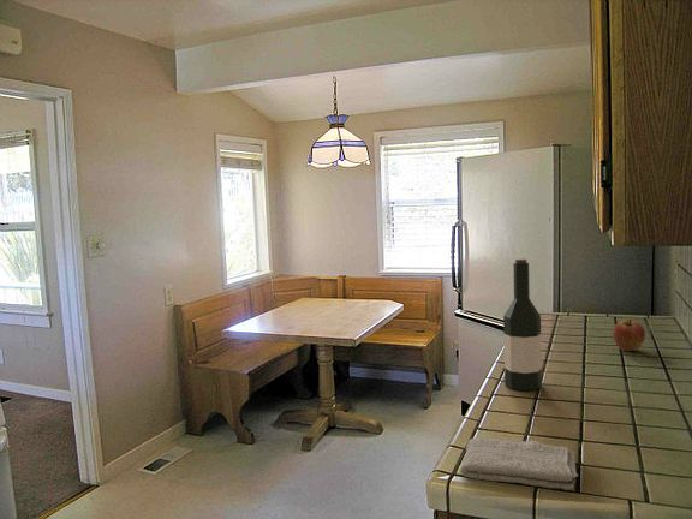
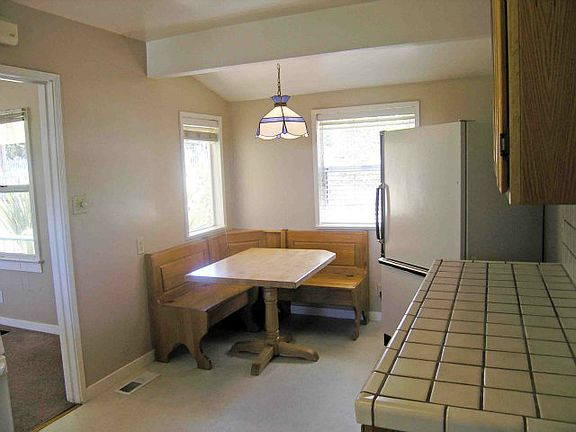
- wine bottle (521, 322)
- washcloth (518, 460)
- apple (628, 333)
